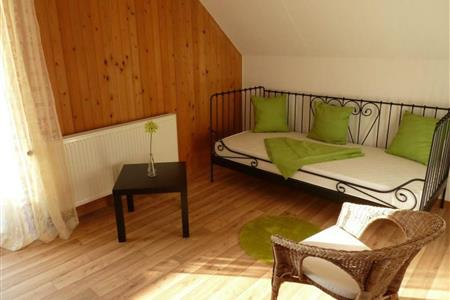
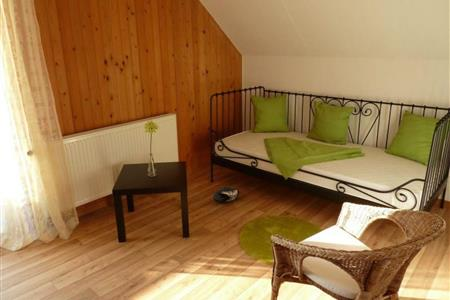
+ shoe (224, 194)
